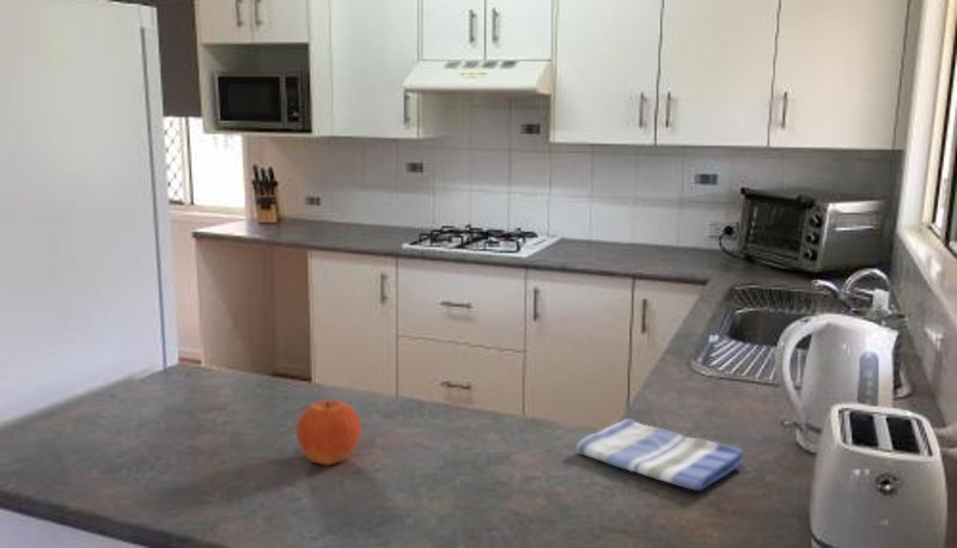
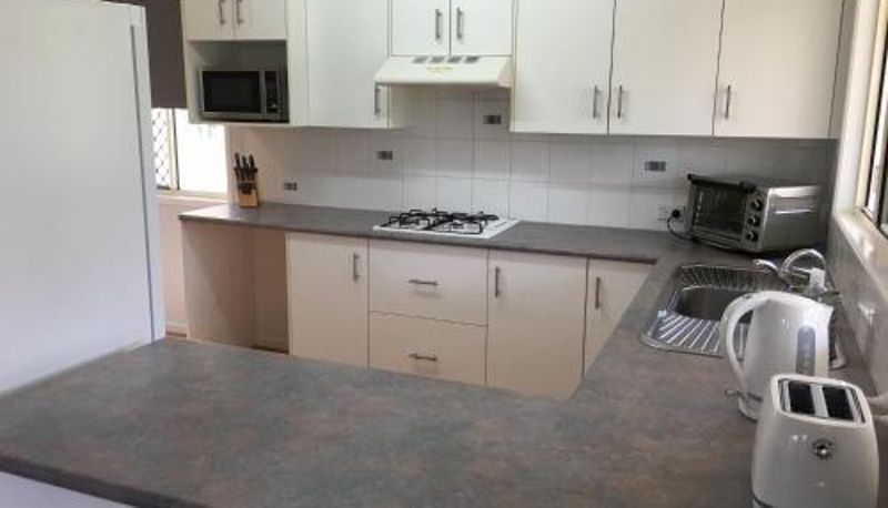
- dish towel (658, 451)
- fruit (328, 431)
